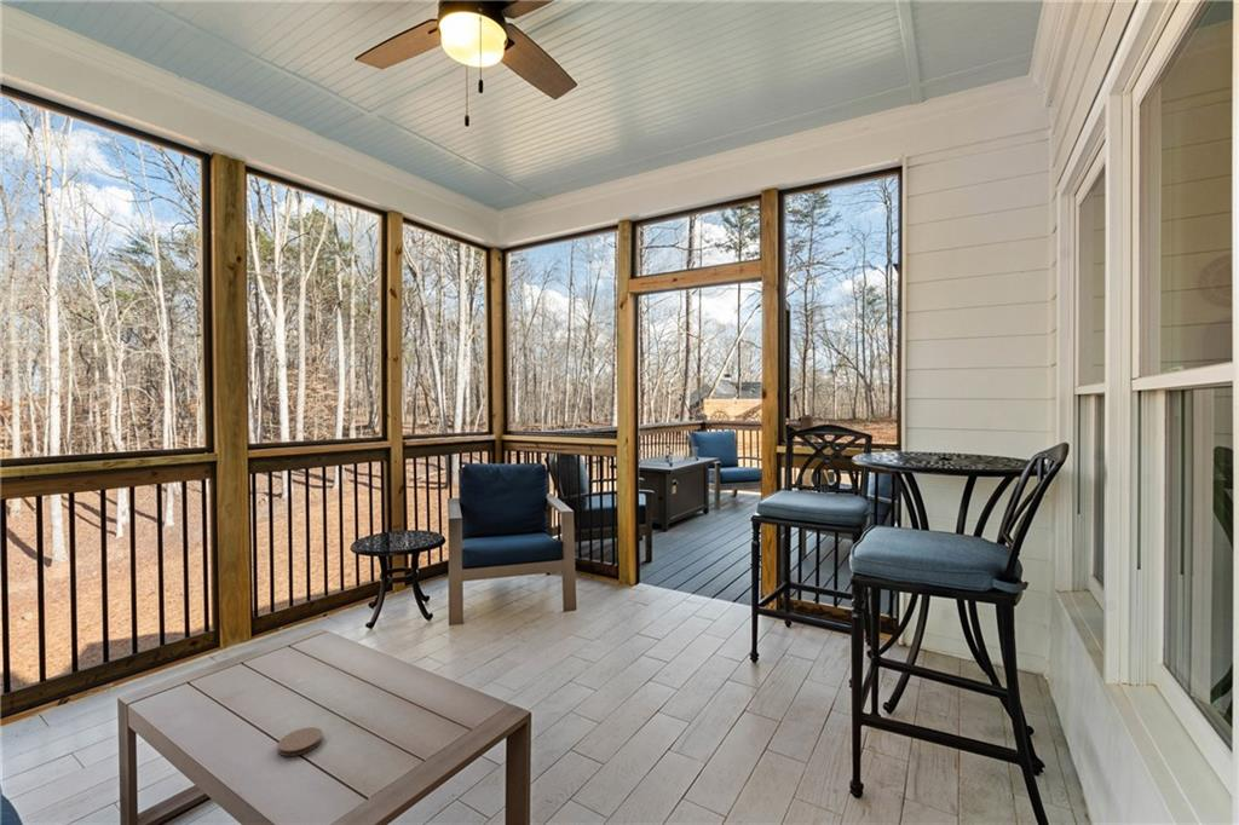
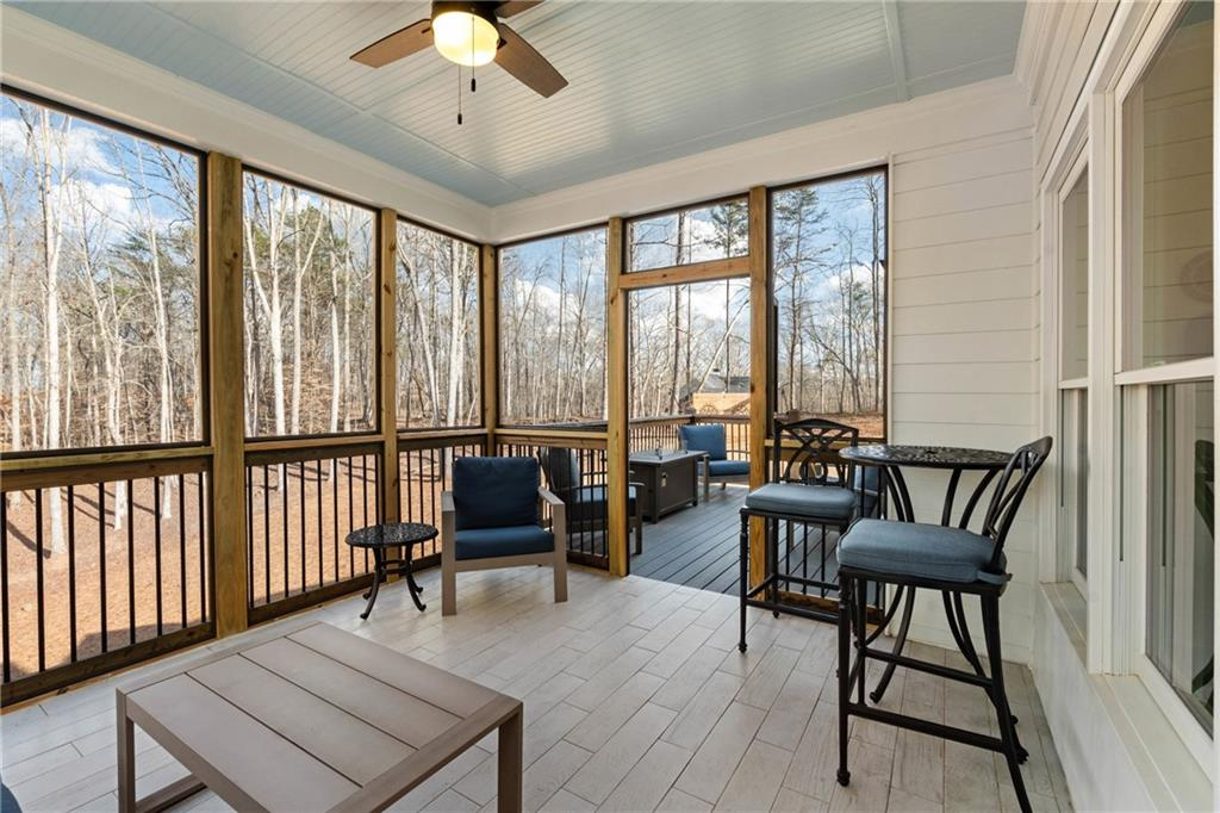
- coaster (300, 740)
